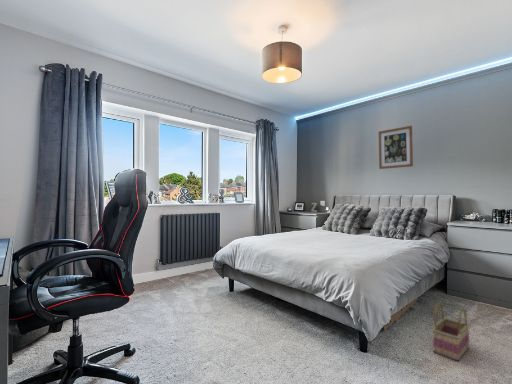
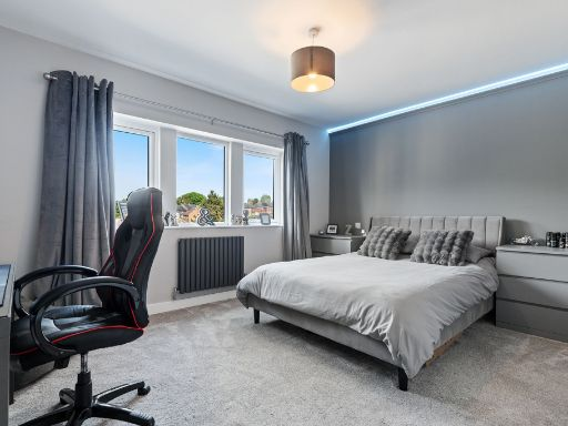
- wall art (395, 148)
- basket (450, 327)
